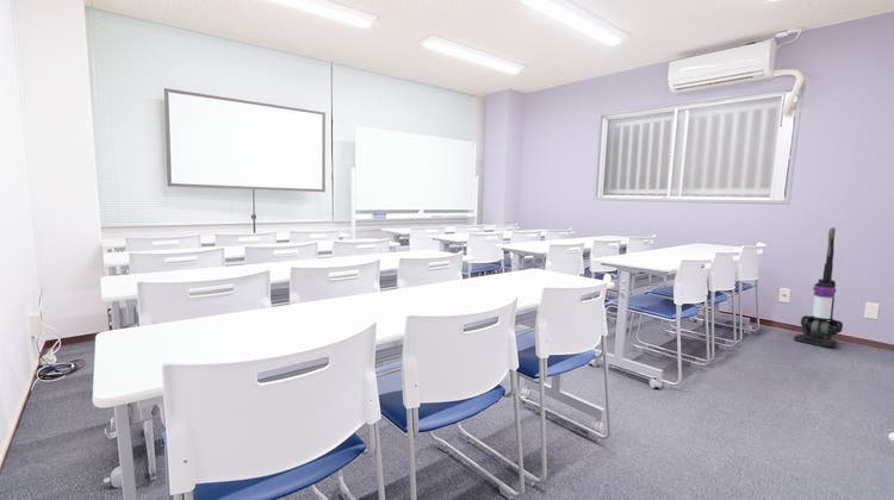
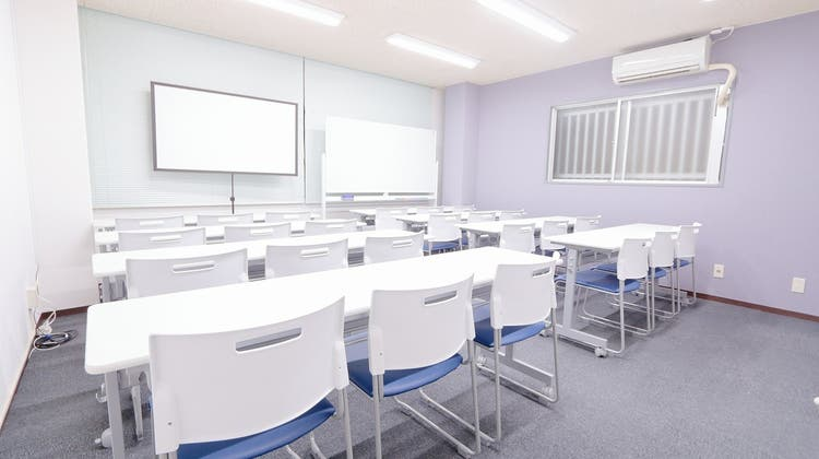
- vacuum cleaner (824, 285)
